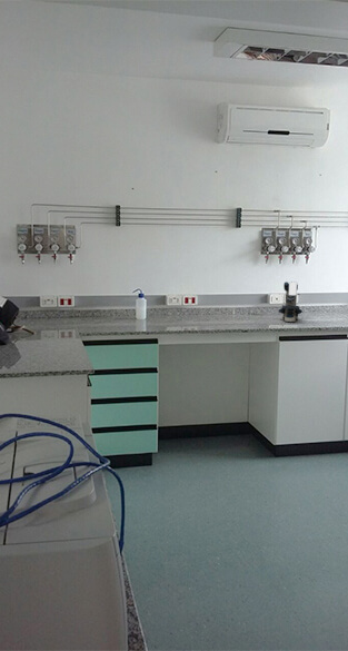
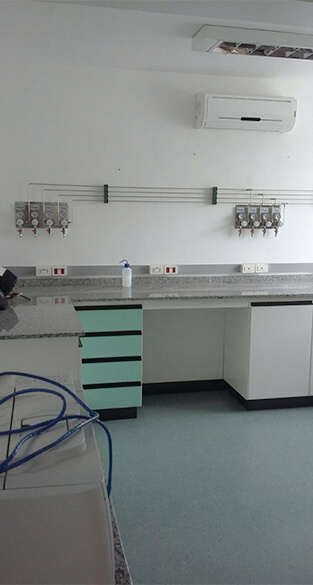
- microscope (290, 300)
